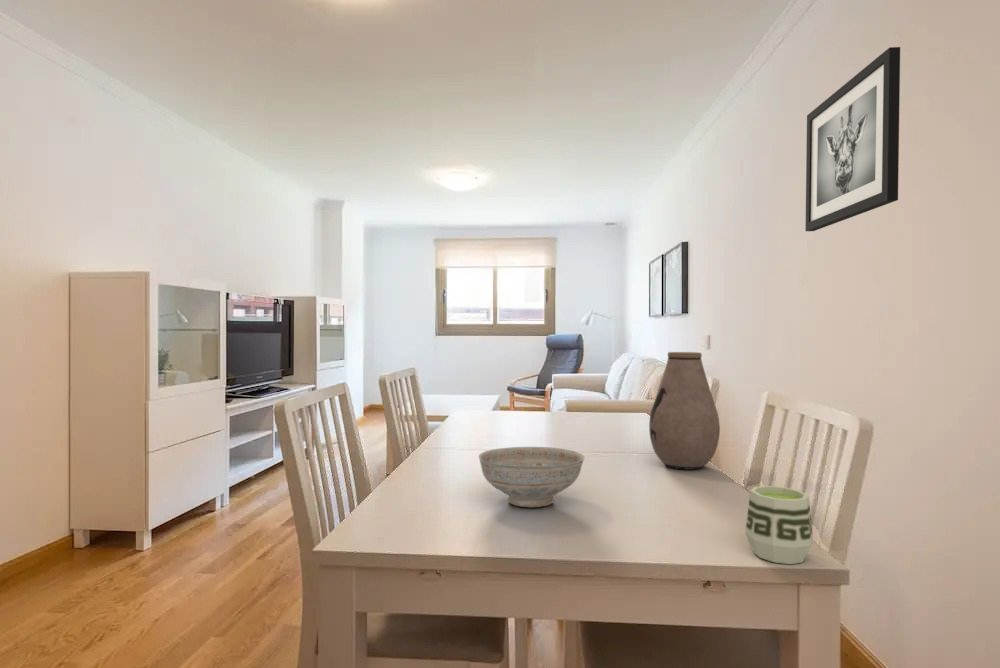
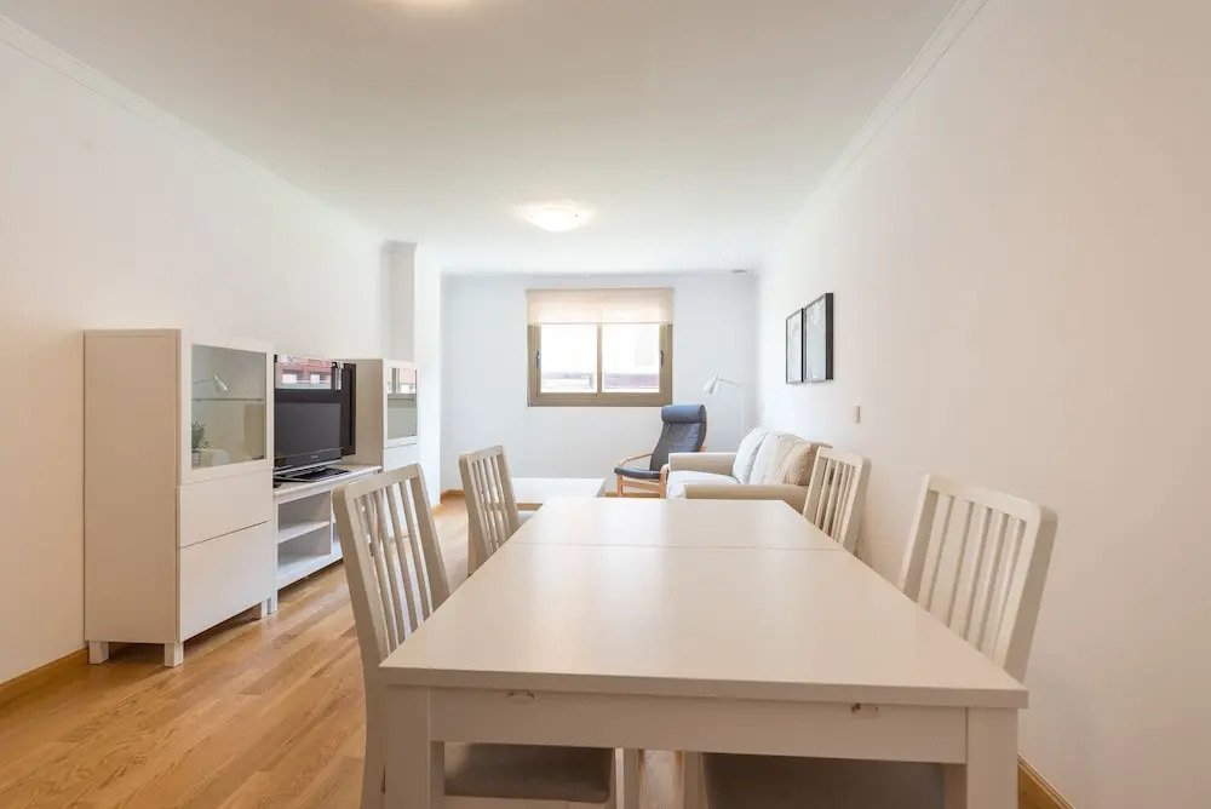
- vase (684, 408)
- decorative bowl (530, 477)
- cup (778, 523)
- wall art (846, 151)
